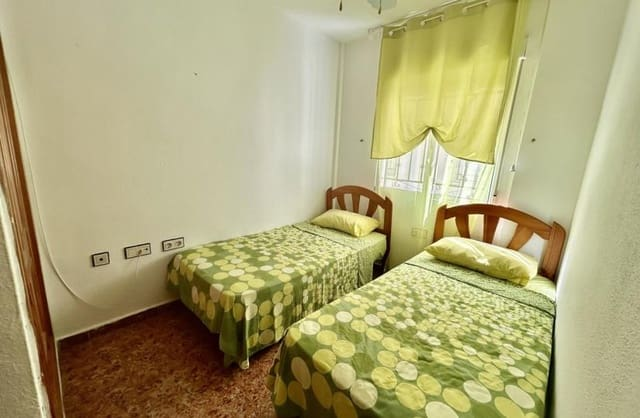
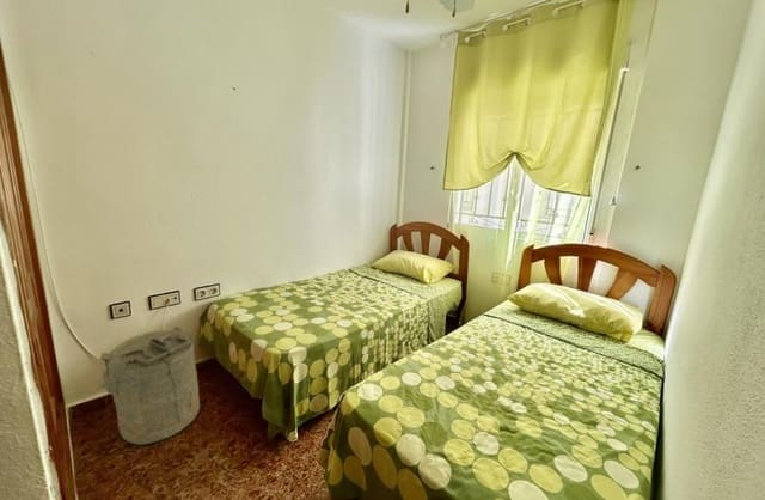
+ laundry hamper (152, 379)
